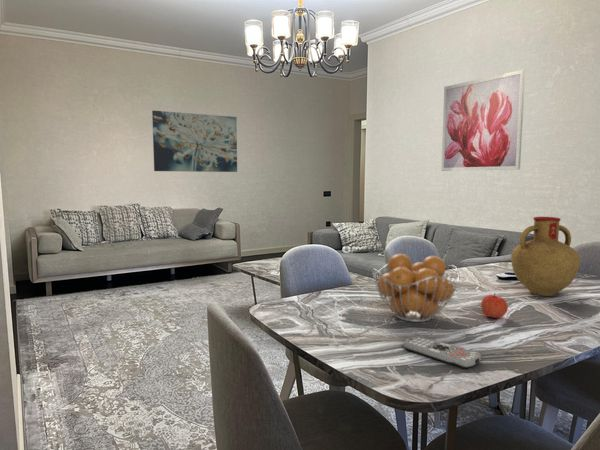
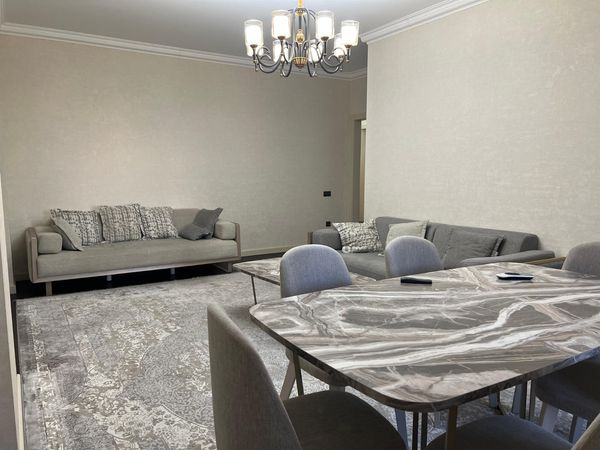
- fruit basket (414, 286)
- apple (494, 304)
- remote control (439, 351)
- vase (544, 255)
- wall art (479, 125)
- wall art (197, 143)
